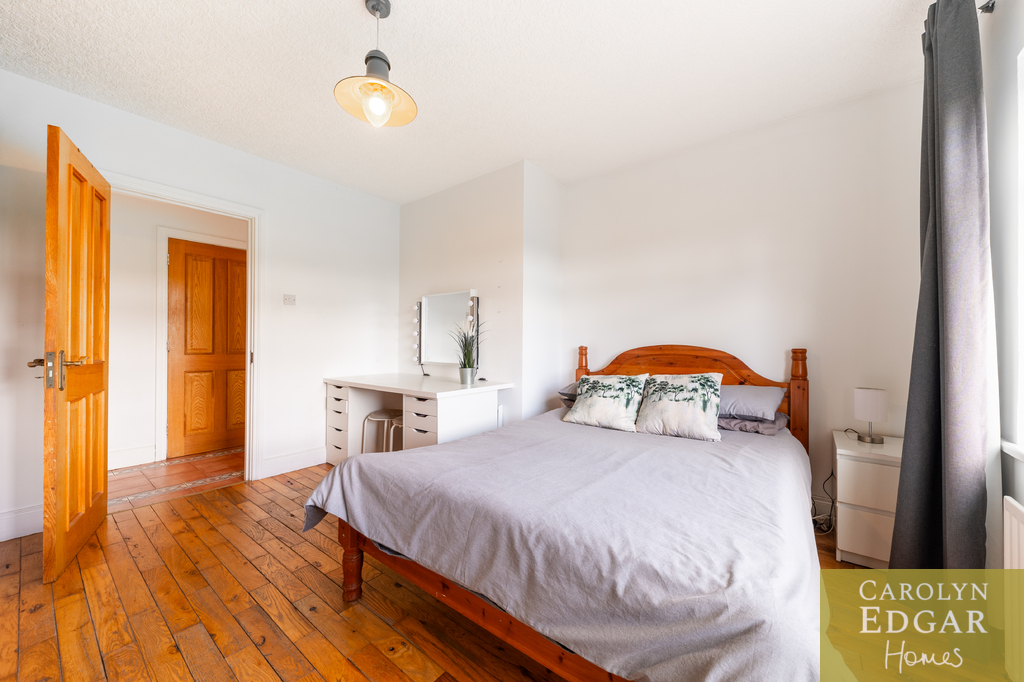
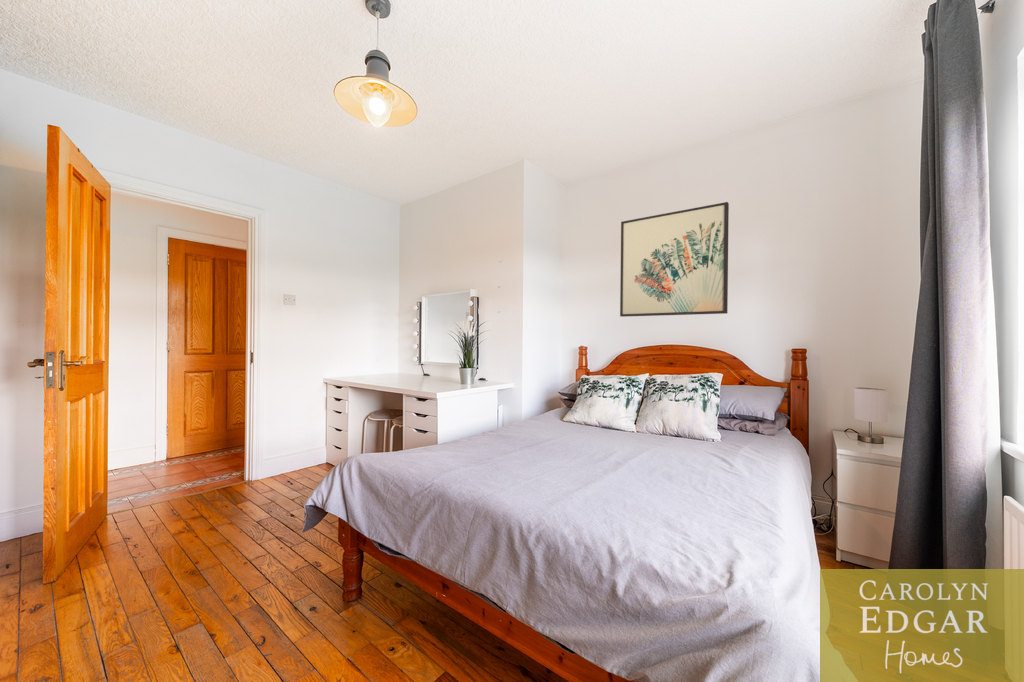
+ wall art (670, 264)
